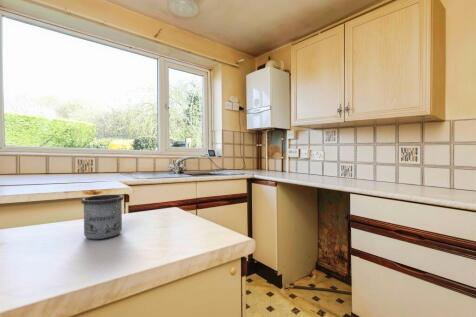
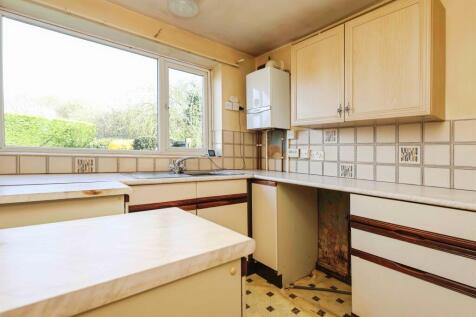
- mug (105, 214)
